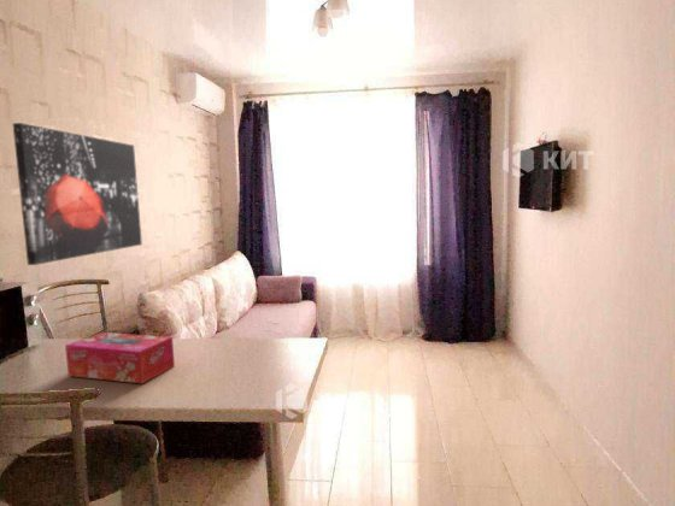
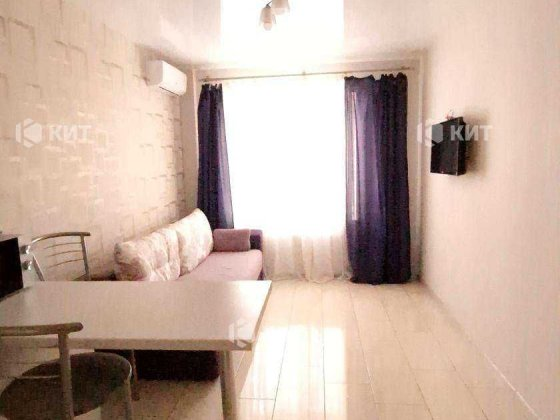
- wall art (89, 195)
- tissue box (121, 355)
